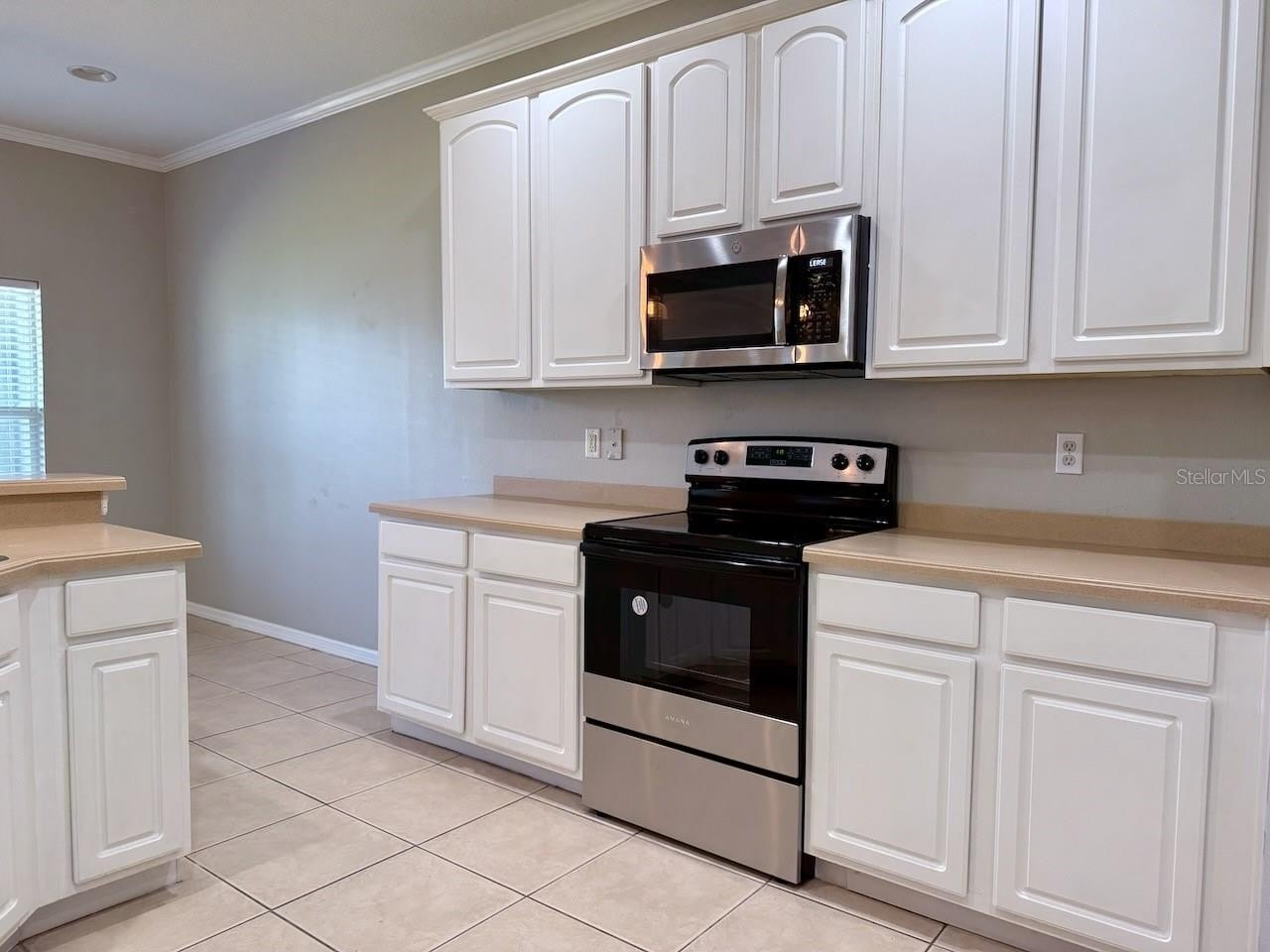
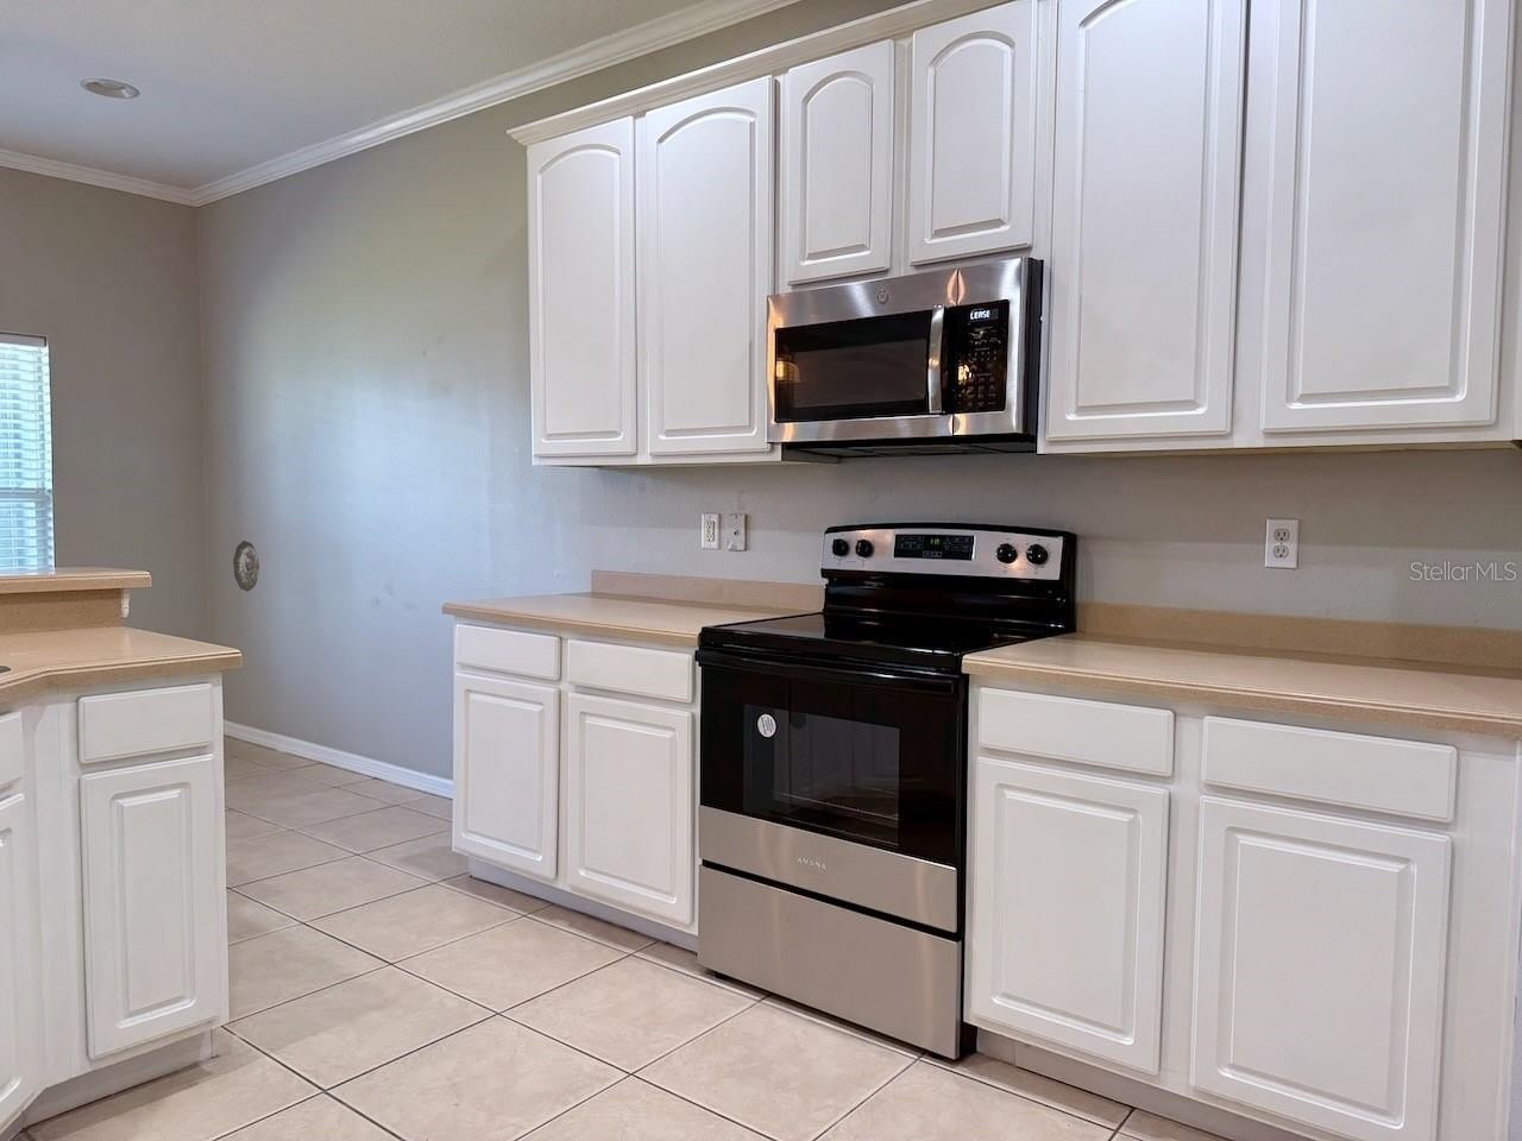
+ decorative plate (247, 566)
